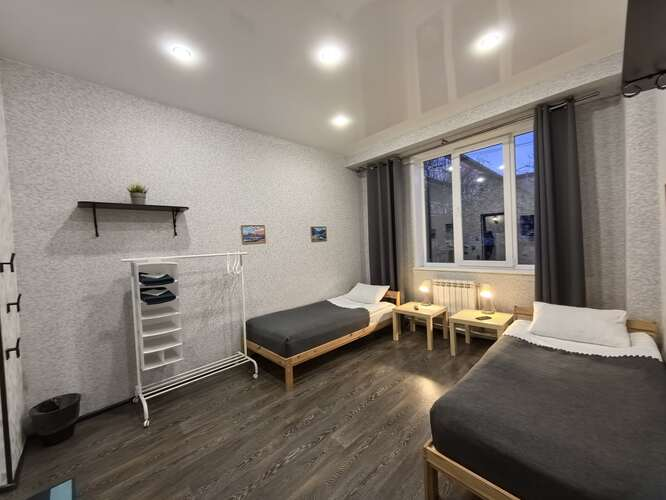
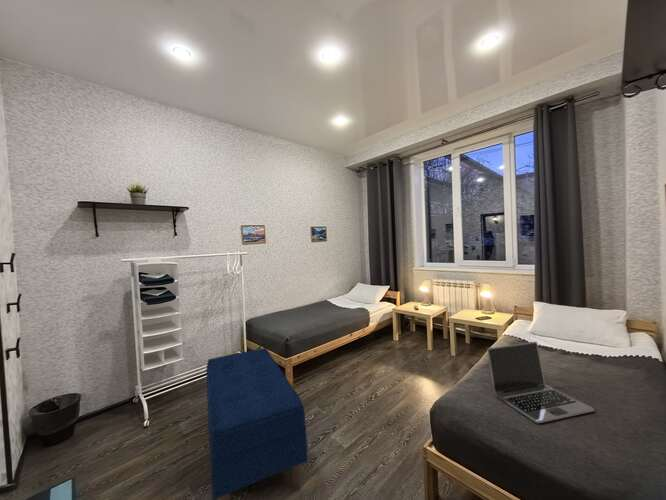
+ laptop (536, 377)
+ bench (248, 411)
